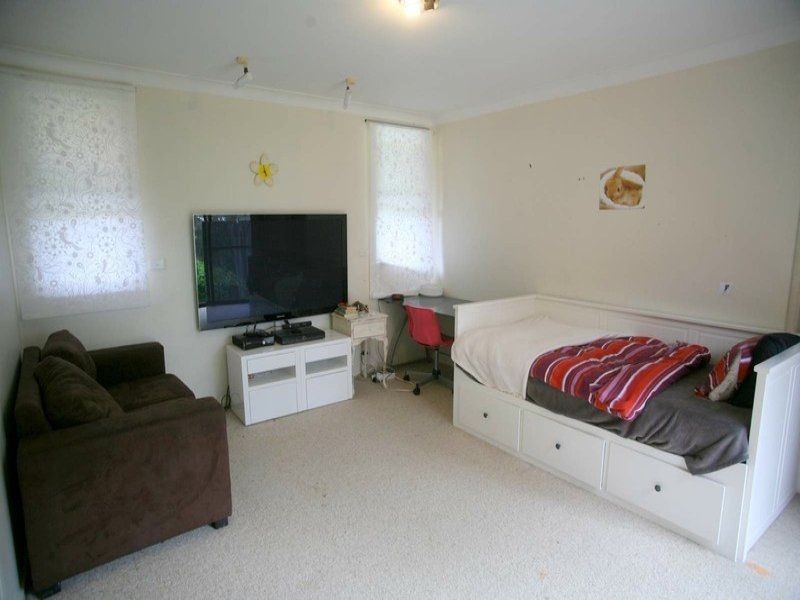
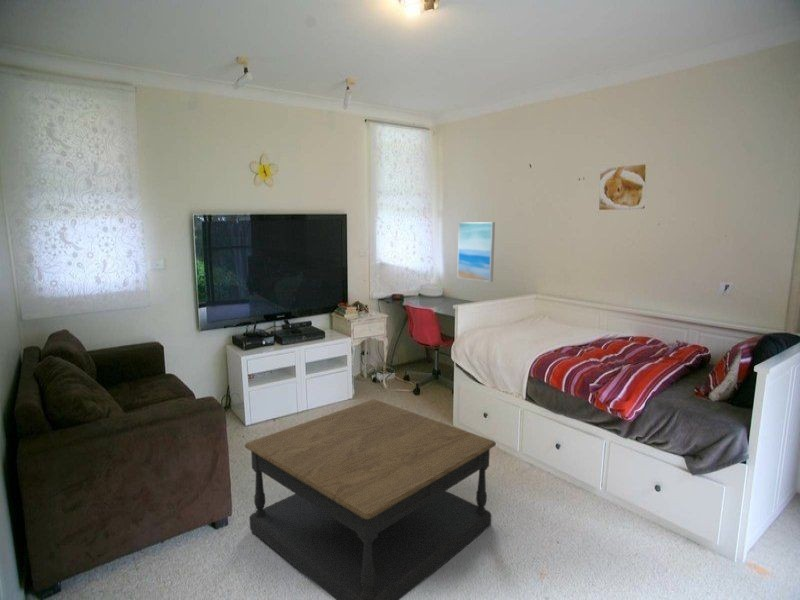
+ wall art (475, 251)
+ coffee table (371, 485)
